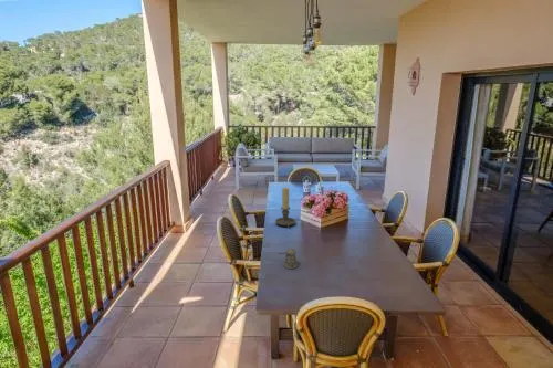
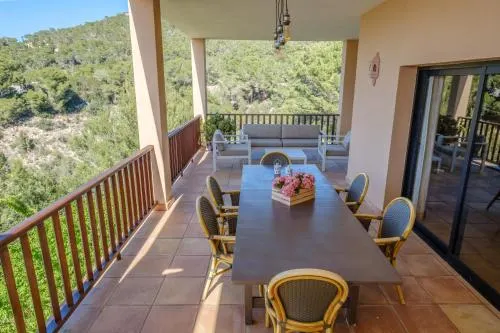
- pepper shaker (289, 256)
- candle holder (285, 206)
